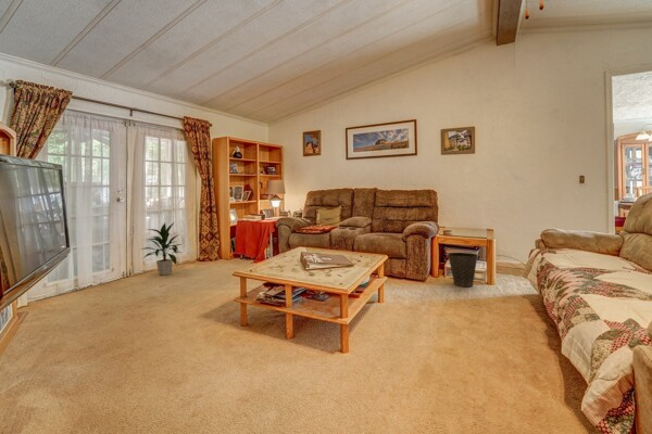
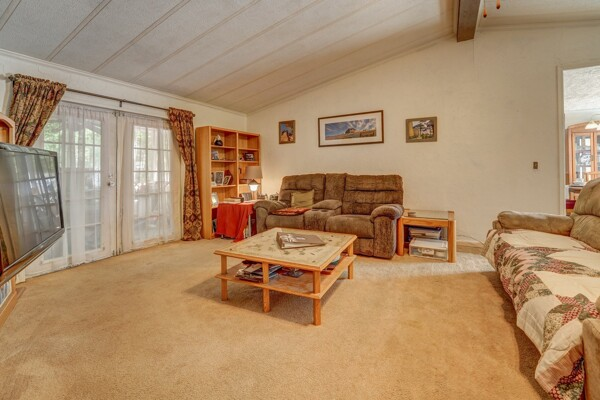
- waste basket (462, 269)
- indoor plant (163, 248)
